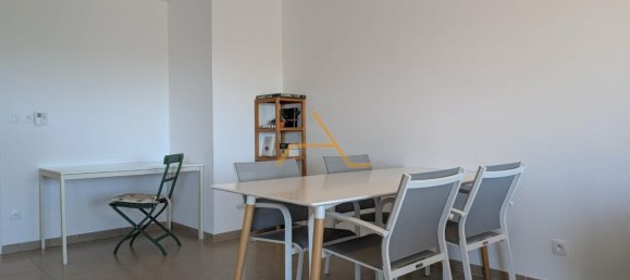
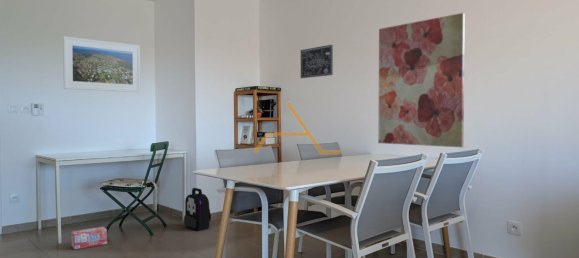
+ wall art (418, 83)
+ box (89, 237)
+ backpack (197, 207)
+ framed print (103, 65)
+ wall art (316, 62)
